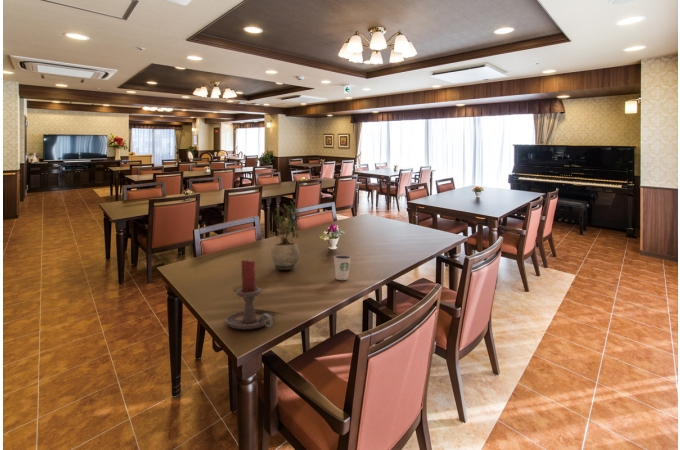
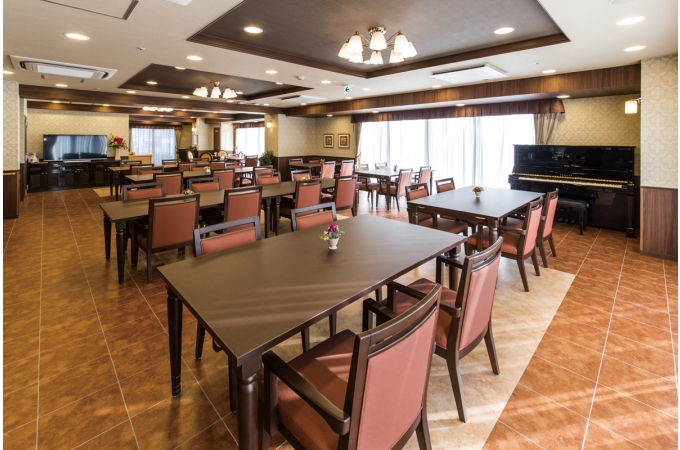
- dixie cup (342, 267)
- potted plant (286, 234)
- candle holder (252, 292)
